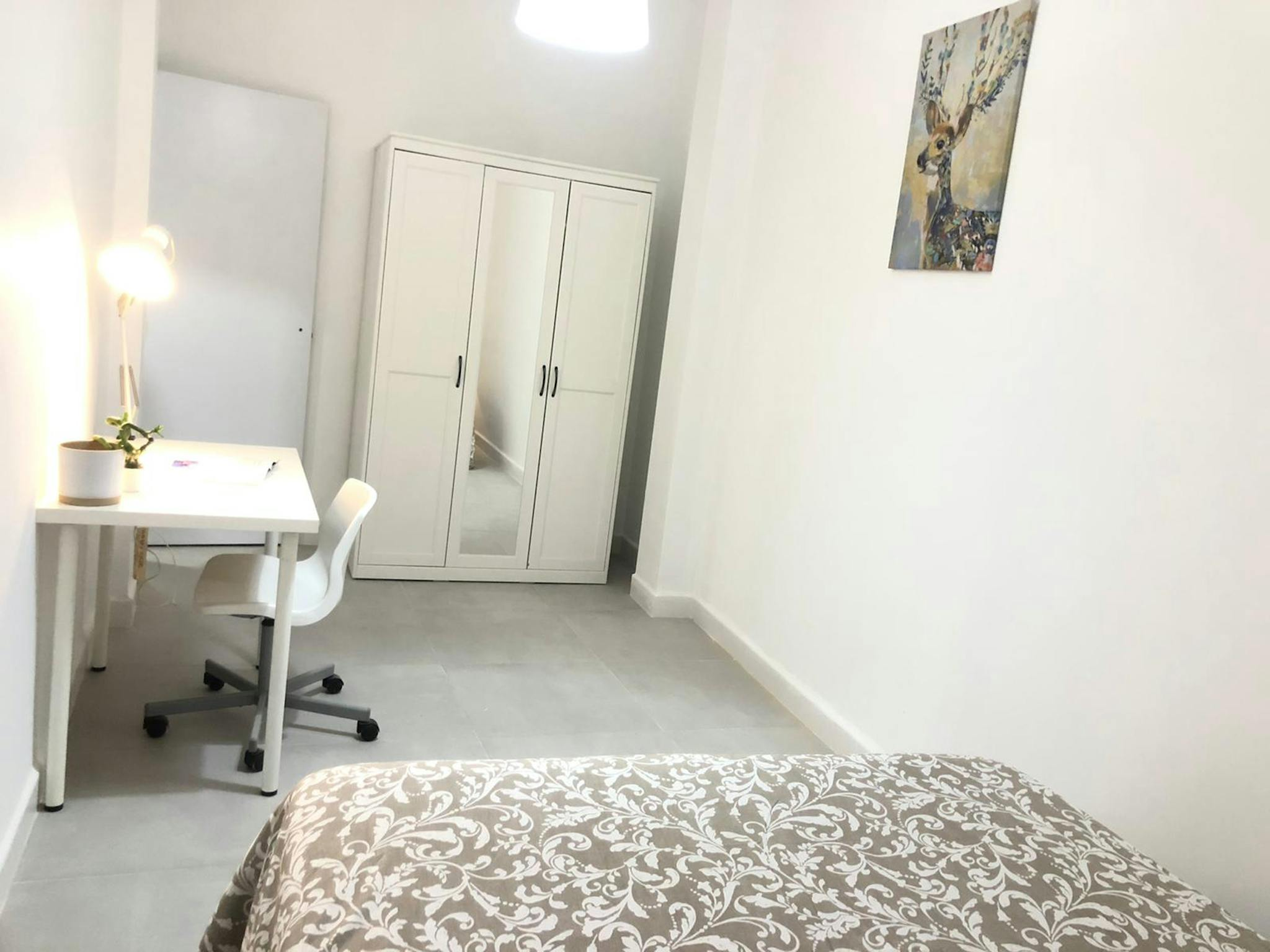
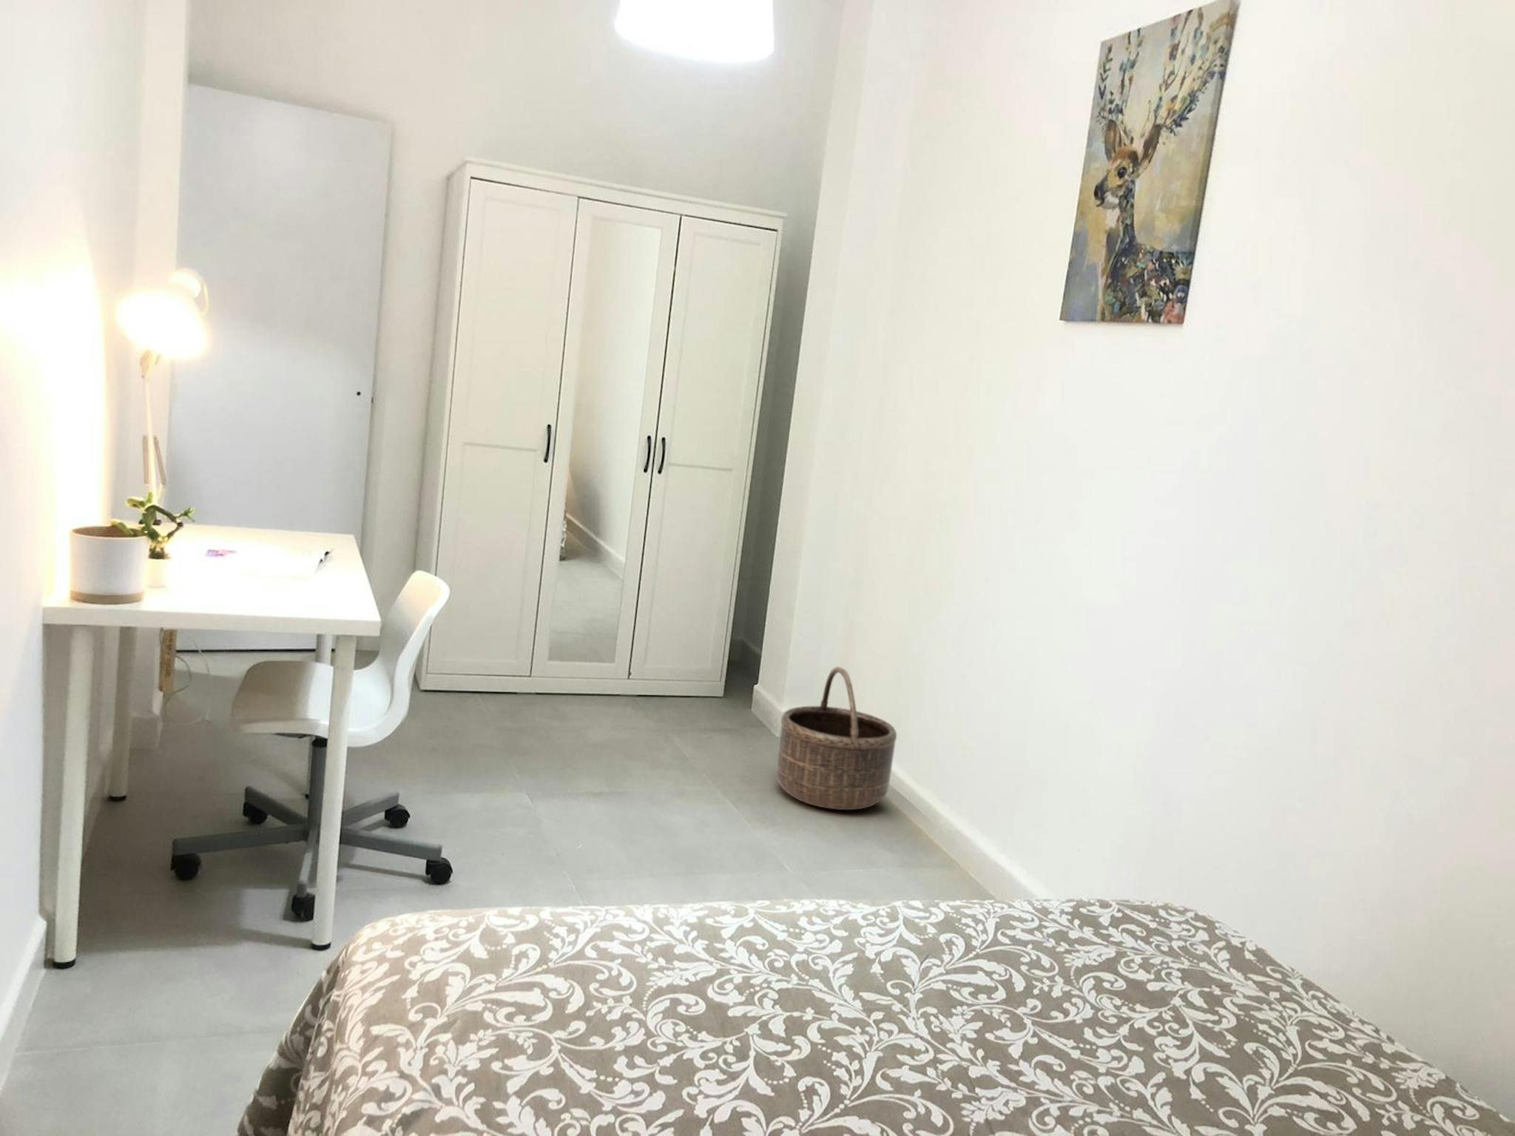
+ basket (837, 733)
